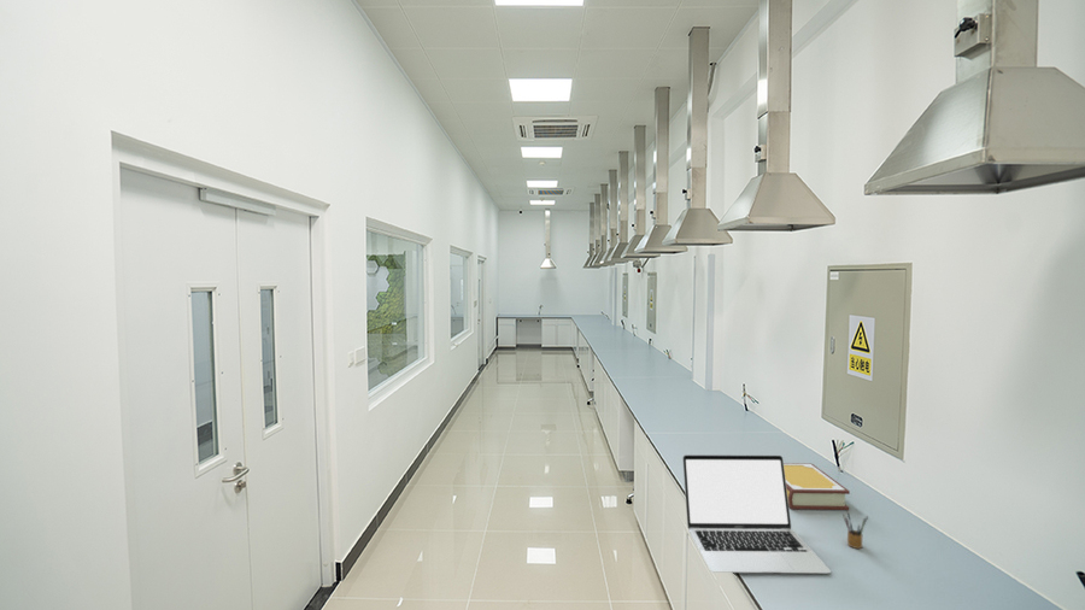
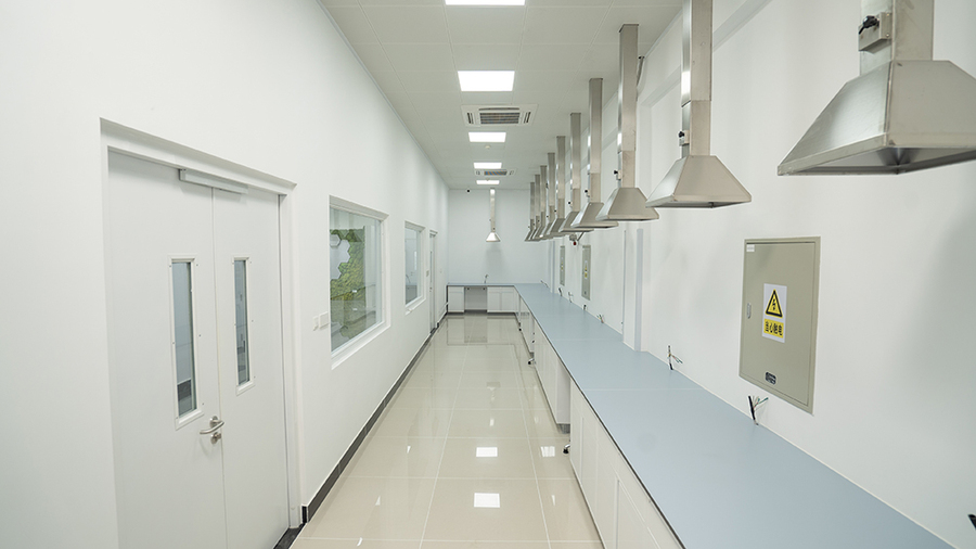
- book (800, 485)
- laptop (750, 509)
- pencil box (855, 530)
